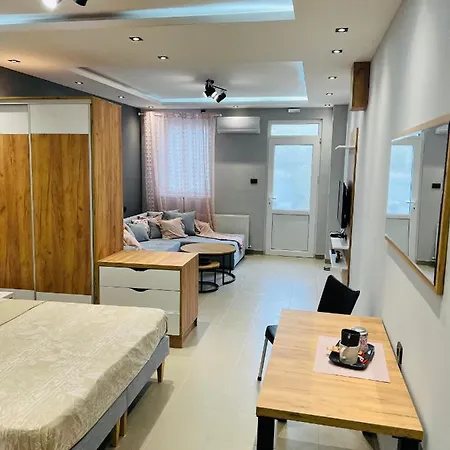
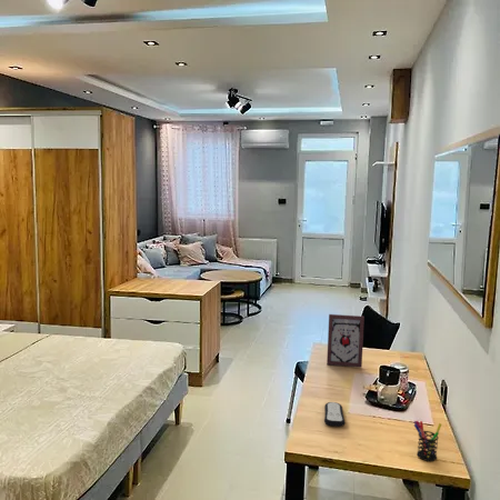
+ picture frame (344, 338)
+ remote control (333, 413)
+ pen holder (428, 439)
